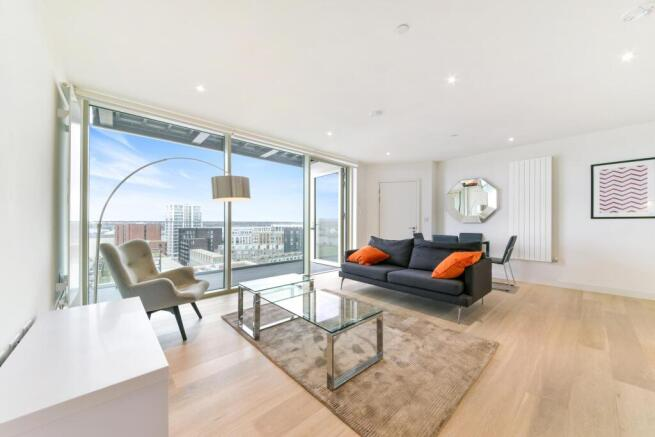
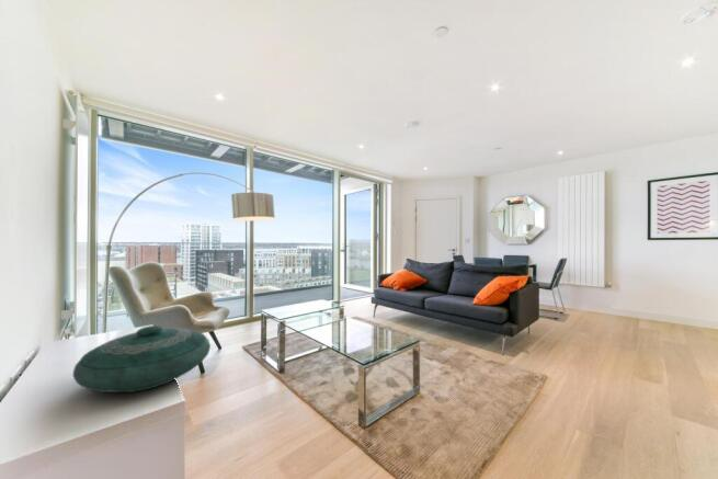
+ decorative bowl (149, 351)
